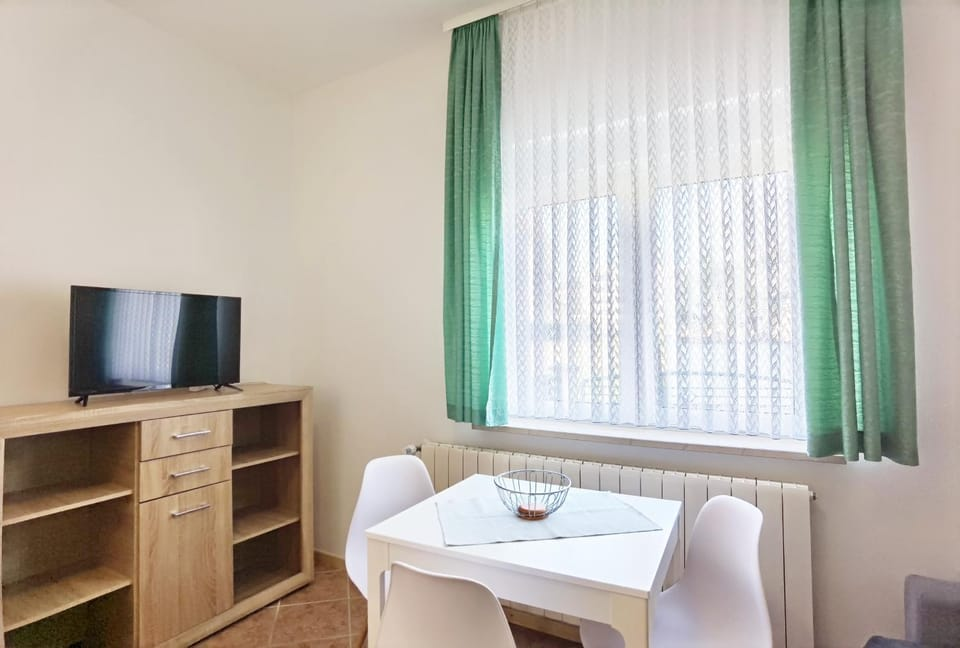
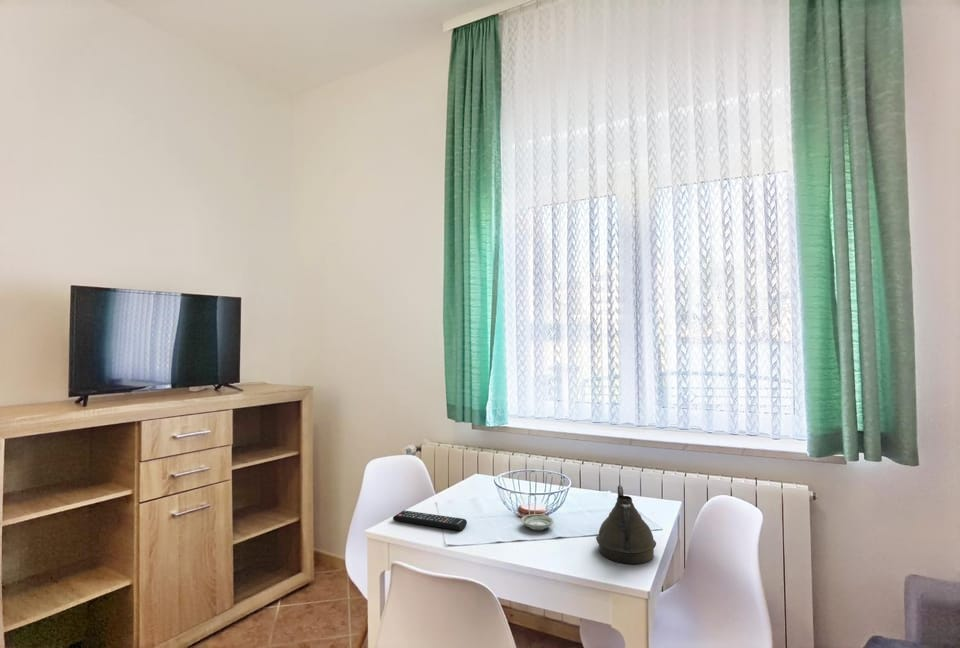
+ teapot (625, 520)
+ remote control (429, 520)
+ saucer (537, 523)
